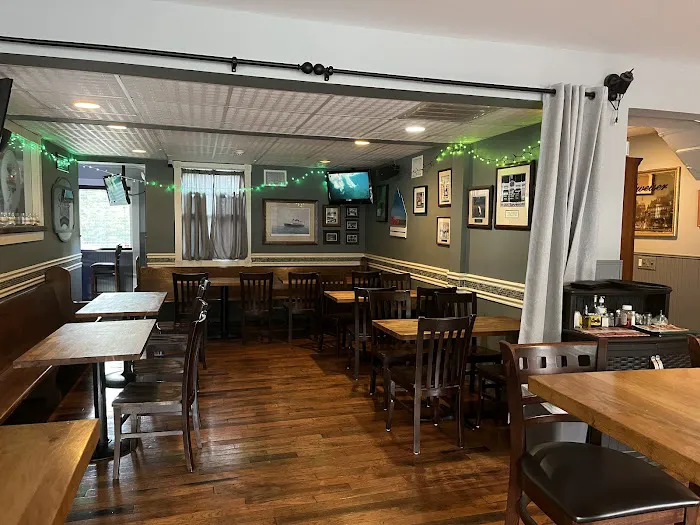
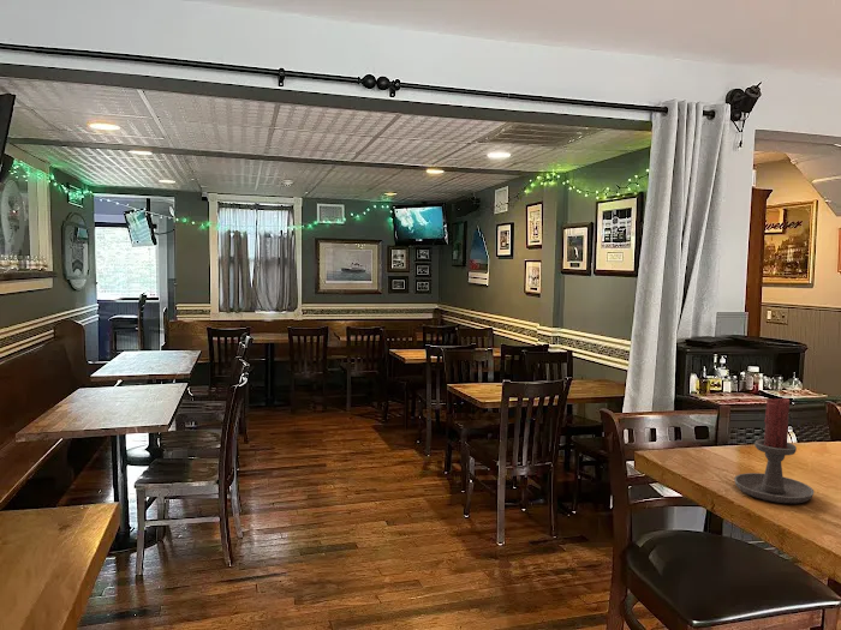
+ candle holder (774, 443)
